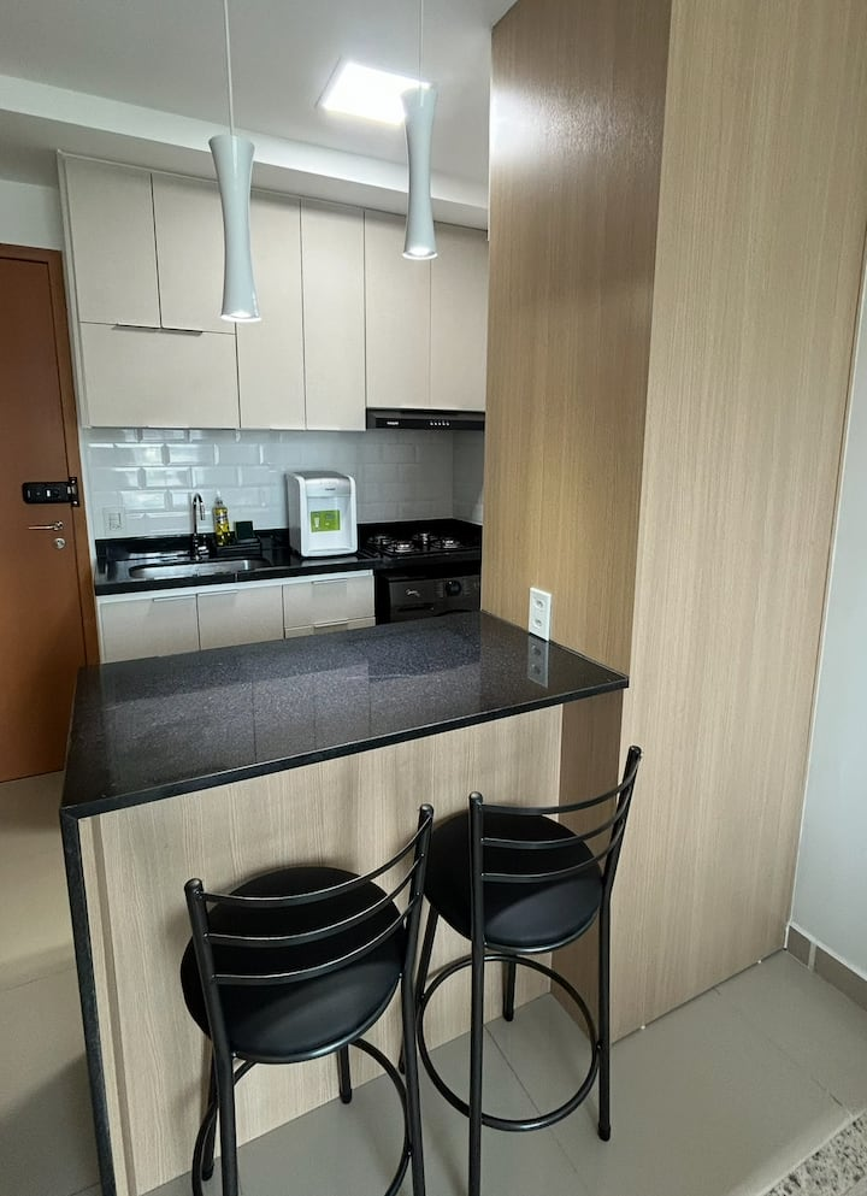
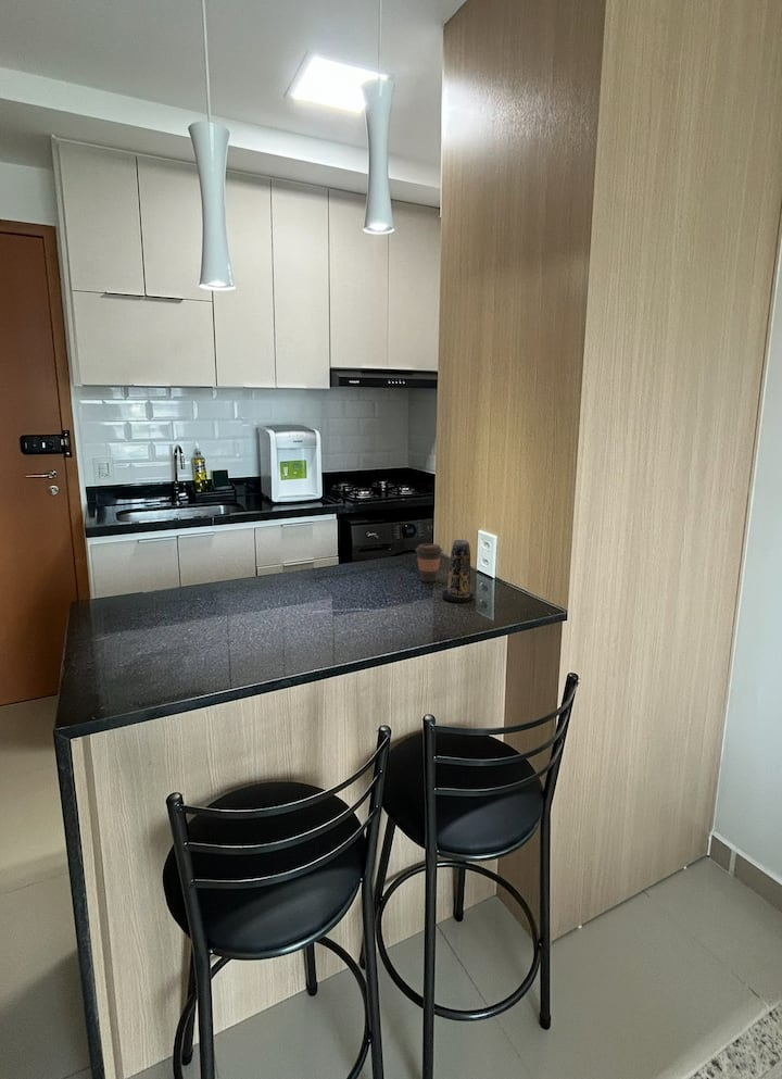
+ candle (458, 569)
+ coffee cup (428, 563)
